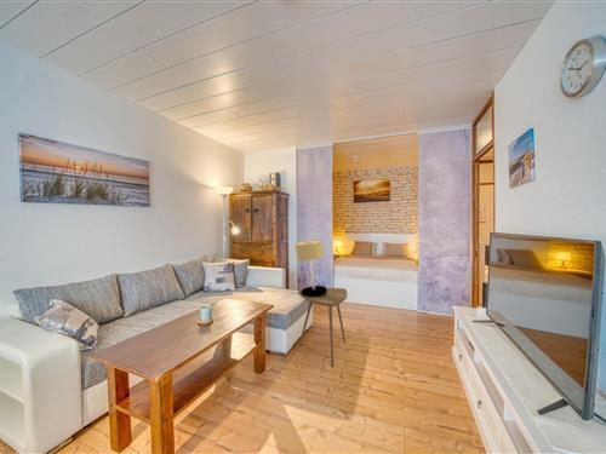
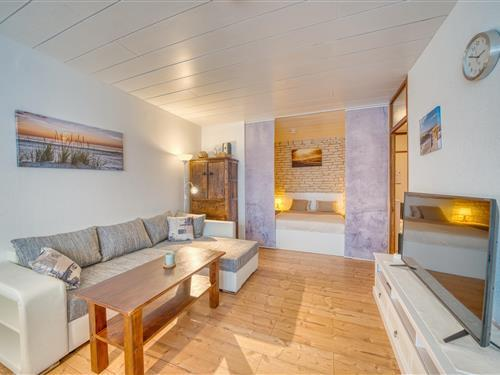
- side table (330, 321)
- table lamp (311, 268)
